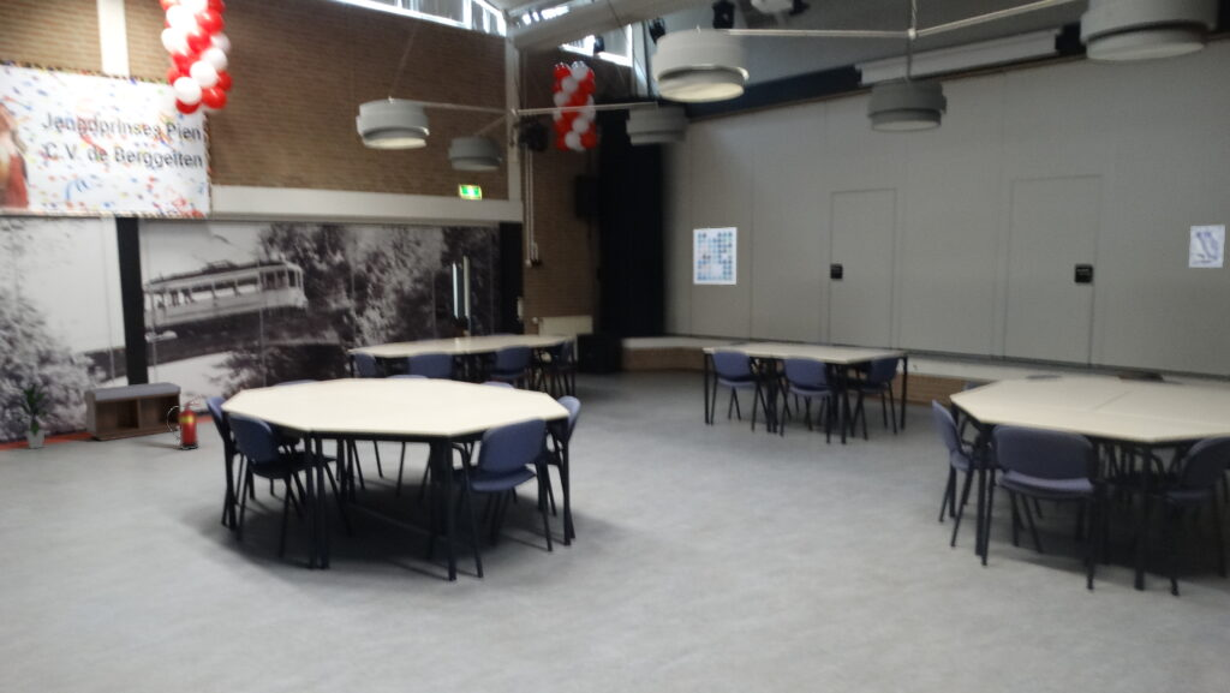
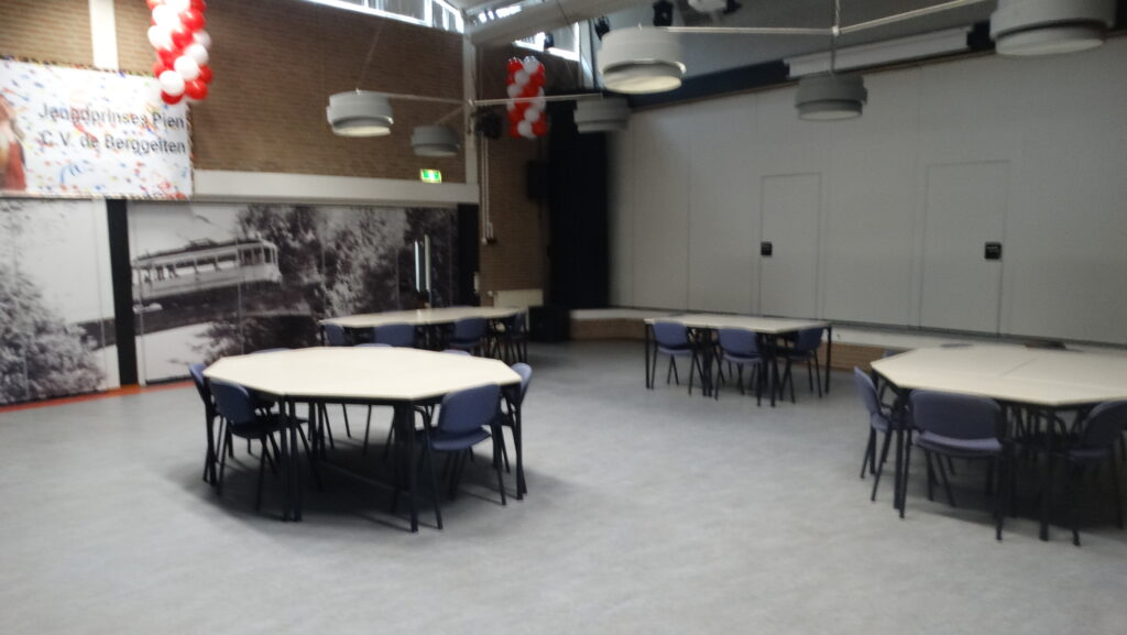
- bench (133, 410)
- fire extinguisher (185, 423)
- wall art (715, 256)
- indoor plant (31, 414)
- wall art (1206, 246)
